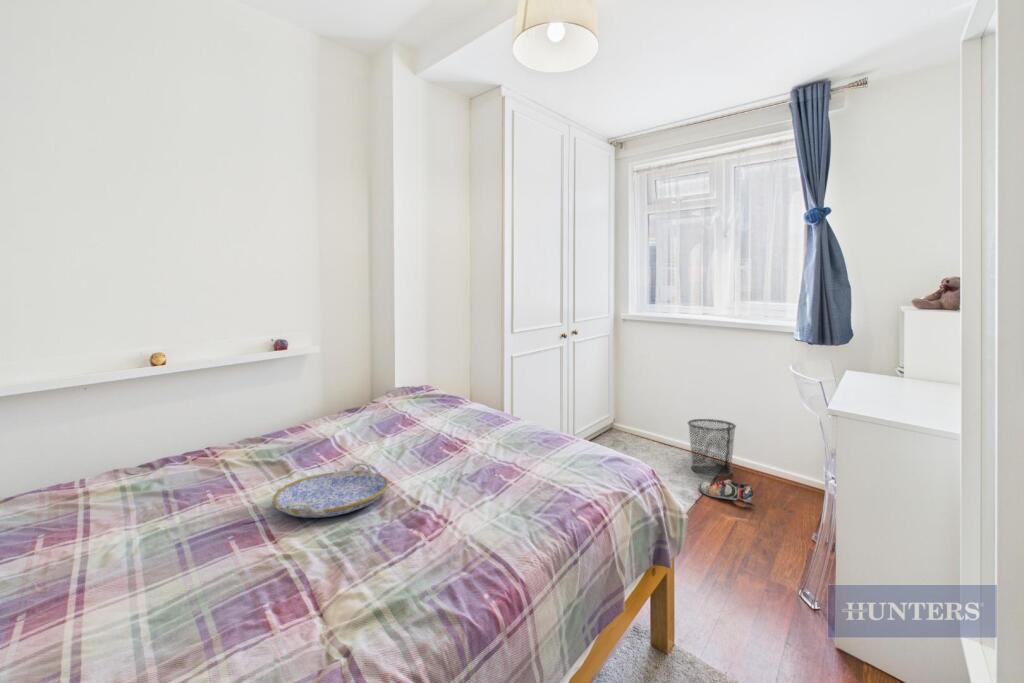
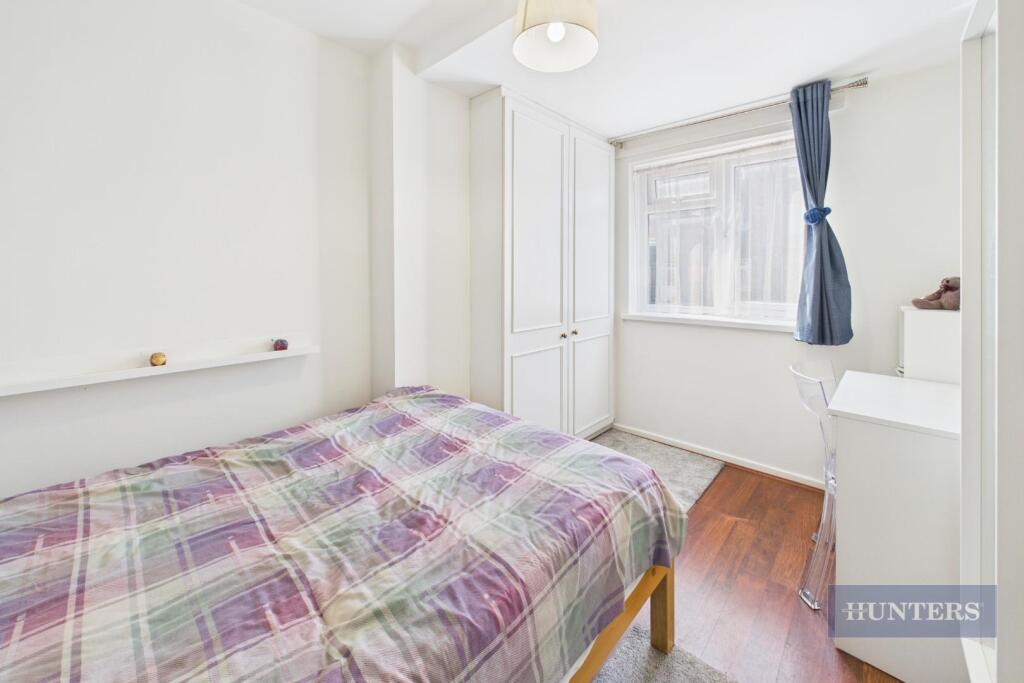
- waste bin (711, 446)
- serving tray (333, 490)
- shoe (724, 487)
